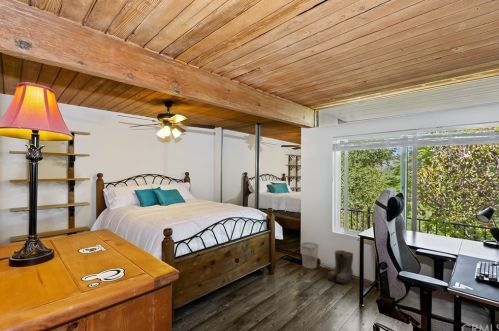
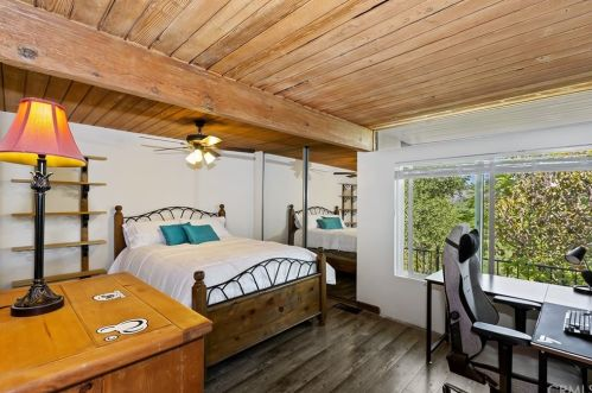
- wastebasket (309, 255)
- boots (340, 265)
